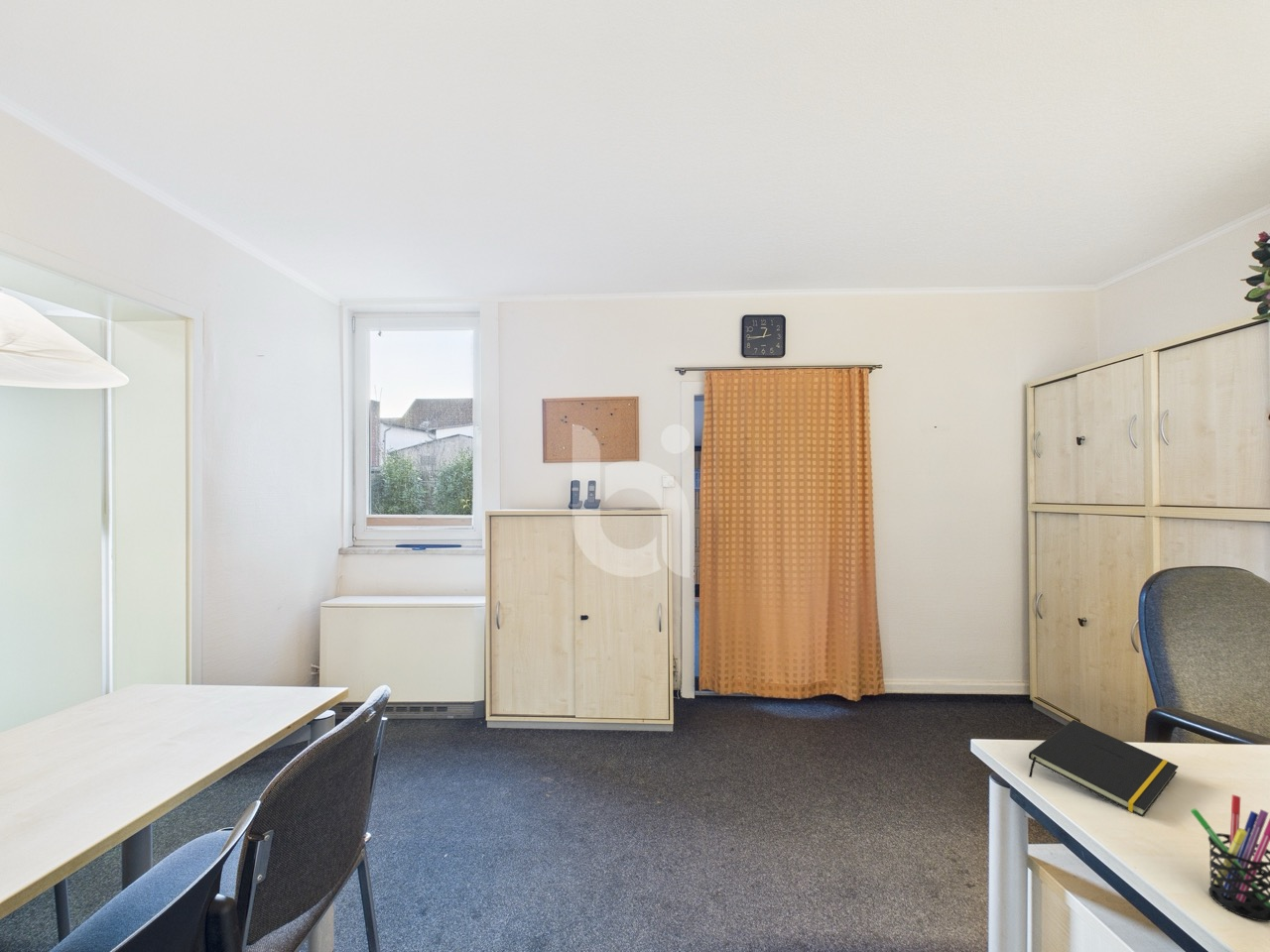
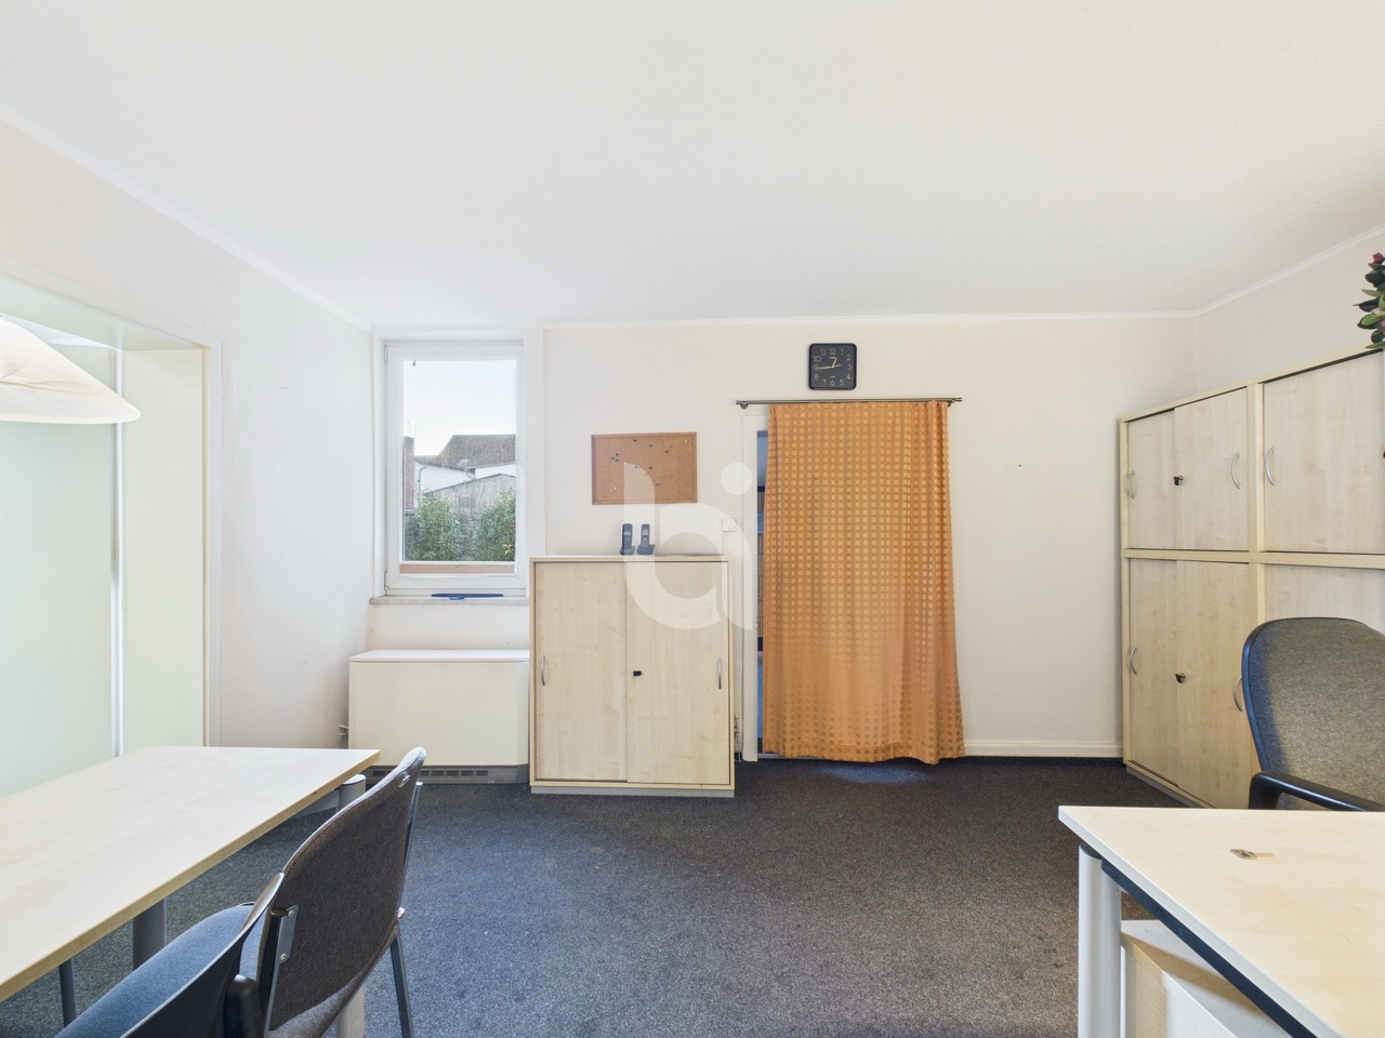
- pen holder (1233, 851)
- notepad (1103, 762)
